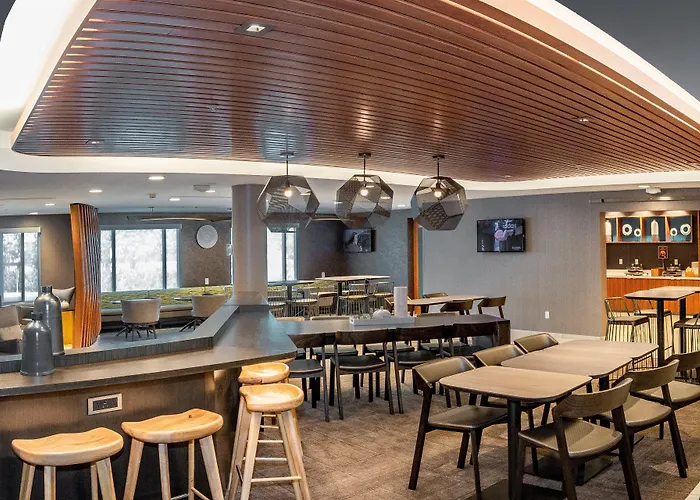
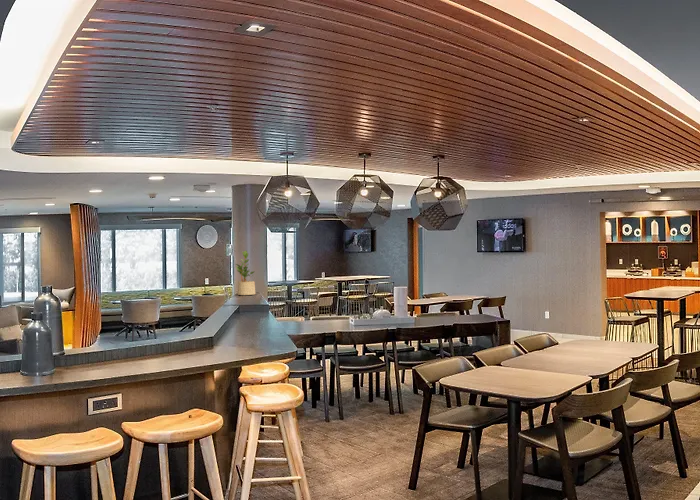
+ potted plant (245, 272)
